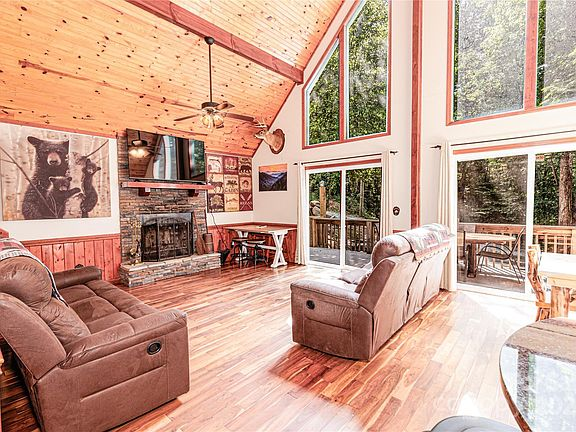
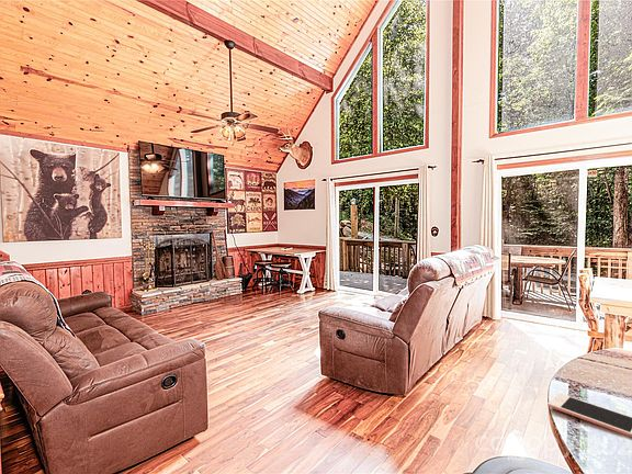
+ cell phone (595, 414)
